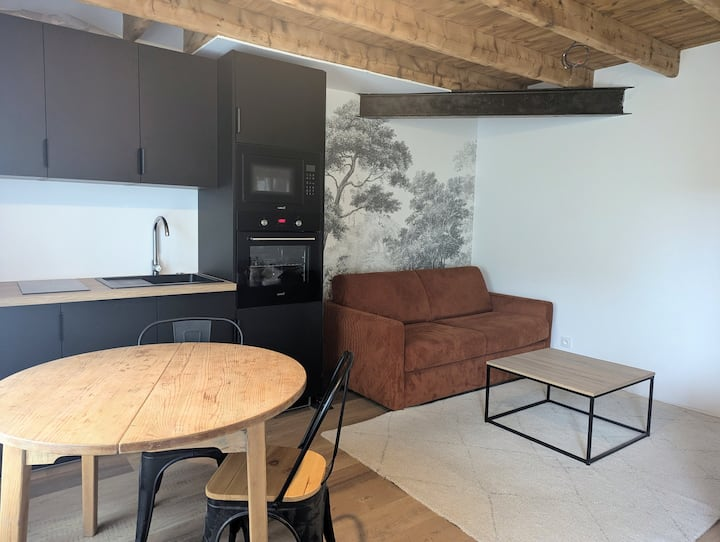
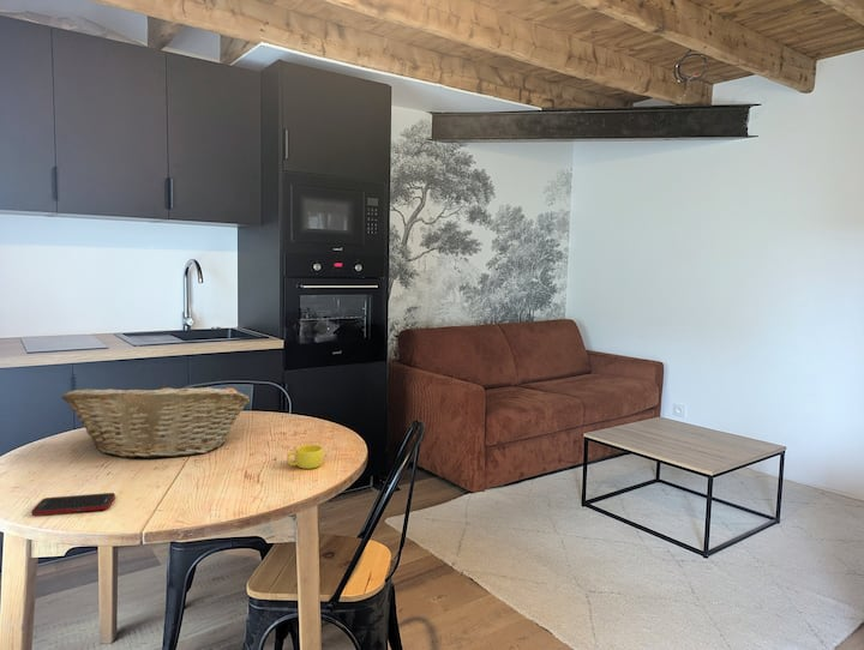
+ fruit basket (160, 411)
+ cell phone (74, 504)
+ cup (305, 457)
